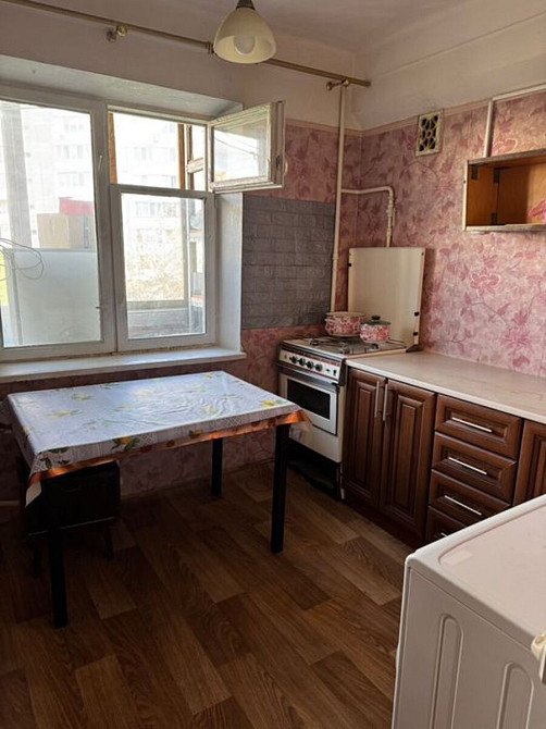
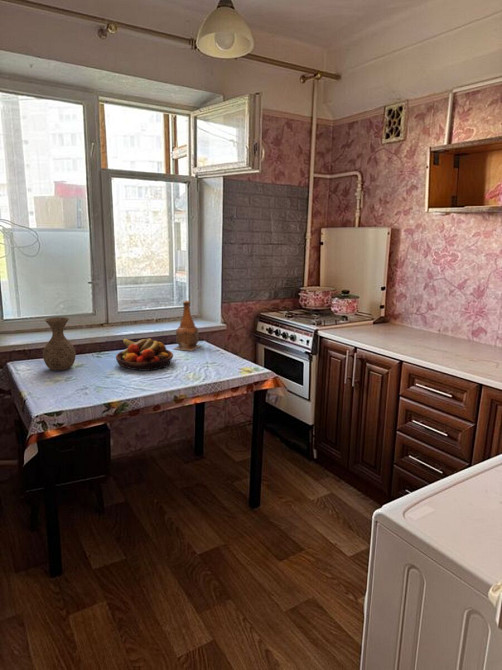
+ vase (58, 344)
+ bottle (187, 324)
+ fruit bowl (144, 352)
